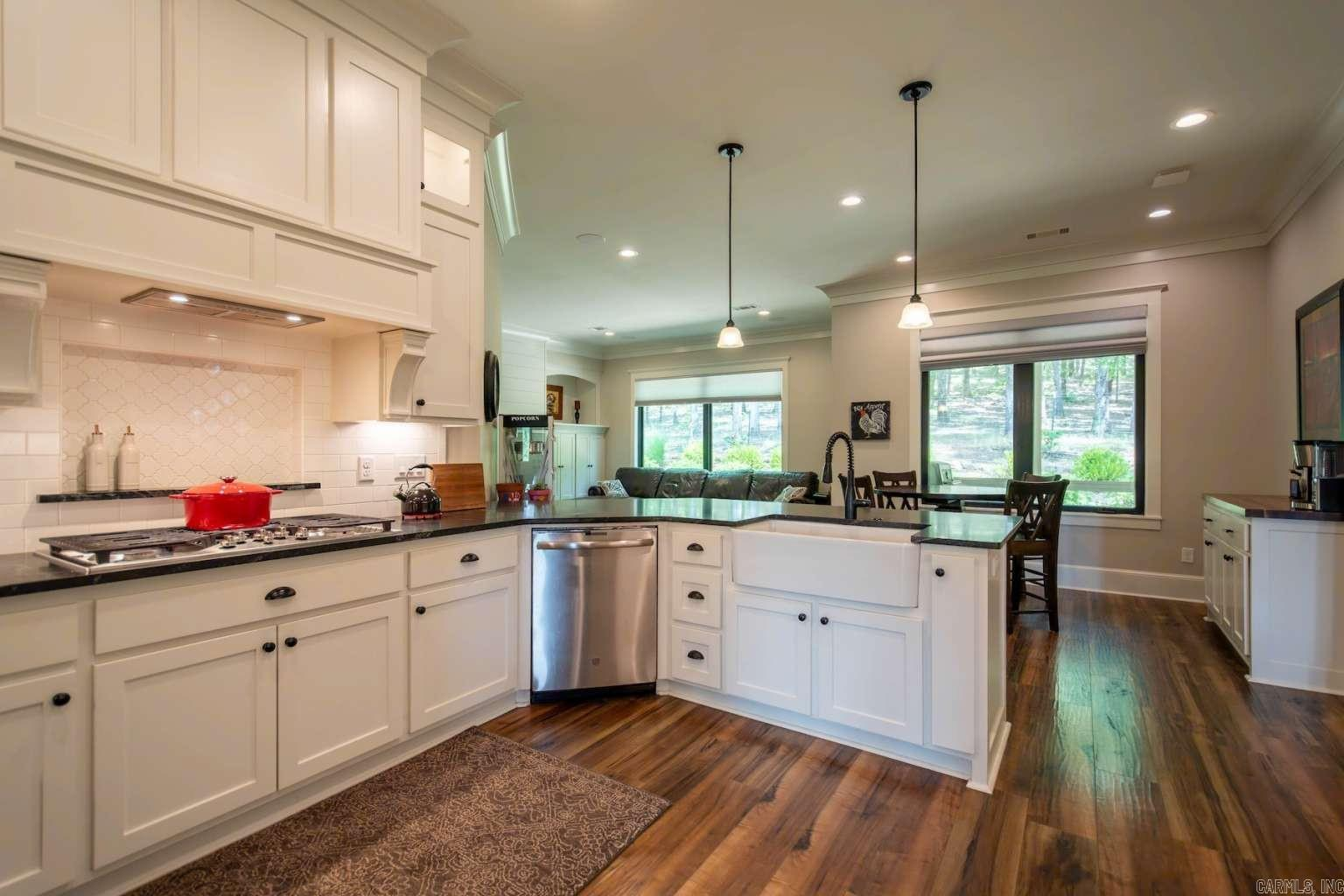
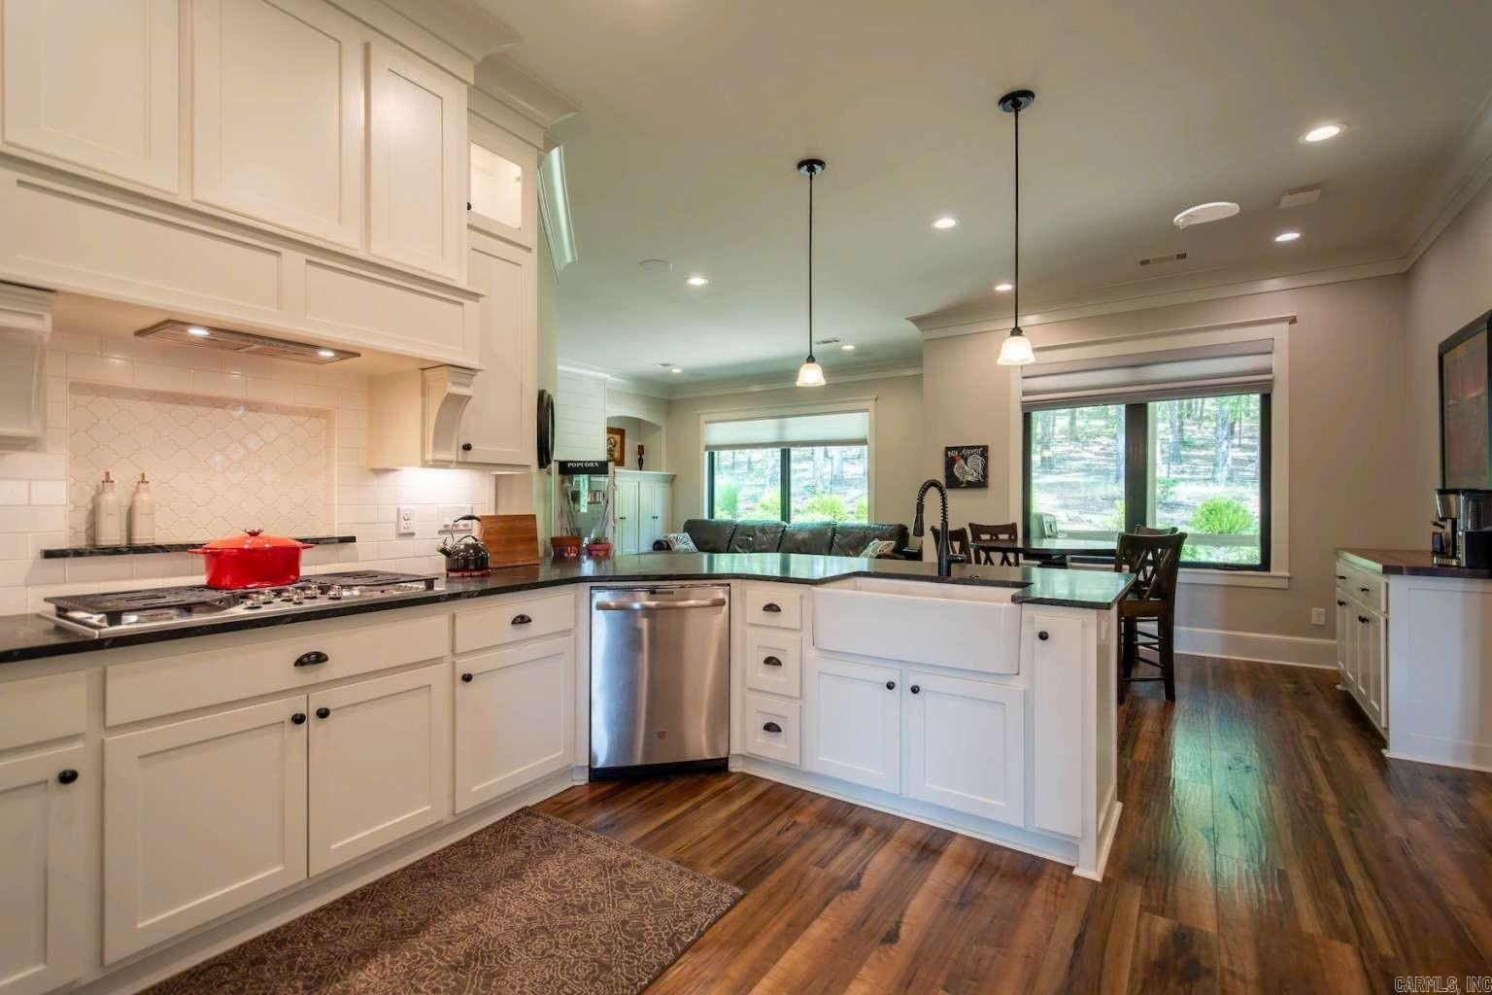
+ smoke detector (1206, 215)
